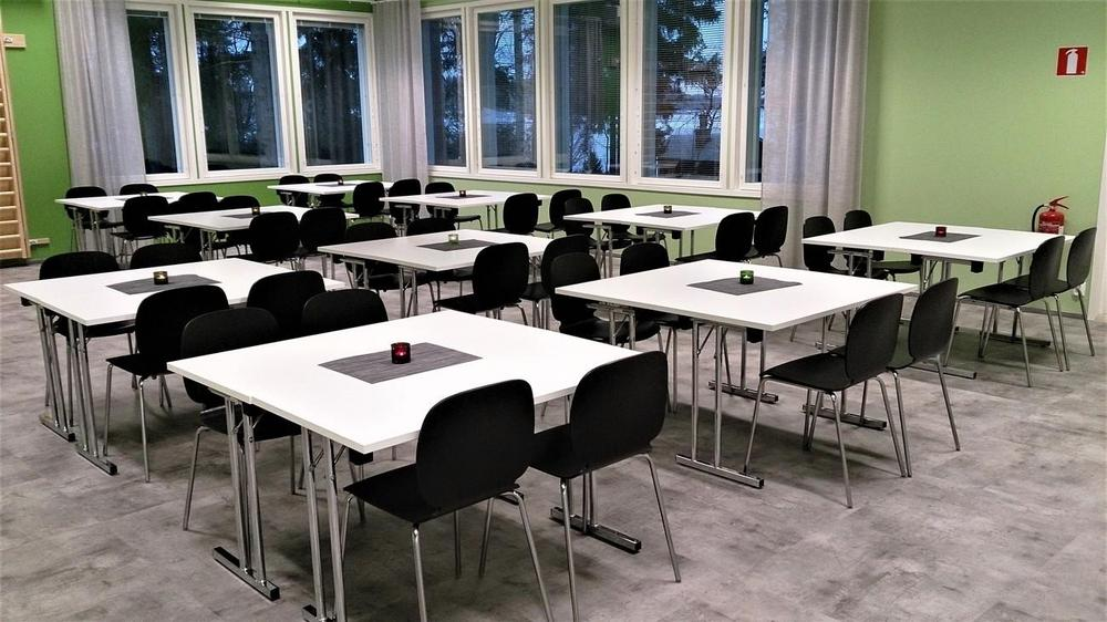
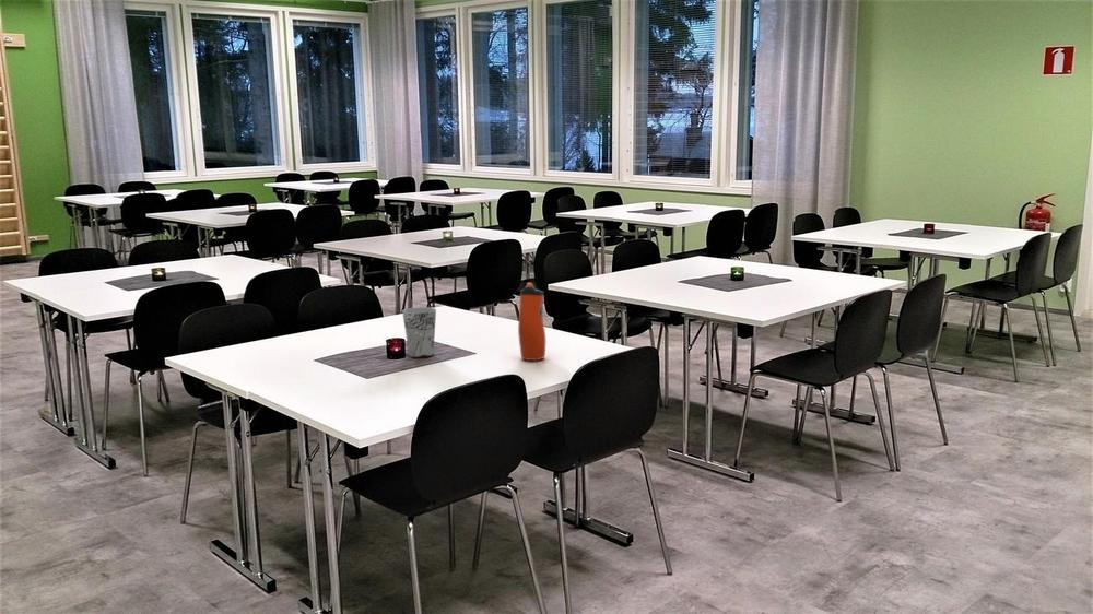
+ cup (420, 332)
+ water bottle (531, 320)
